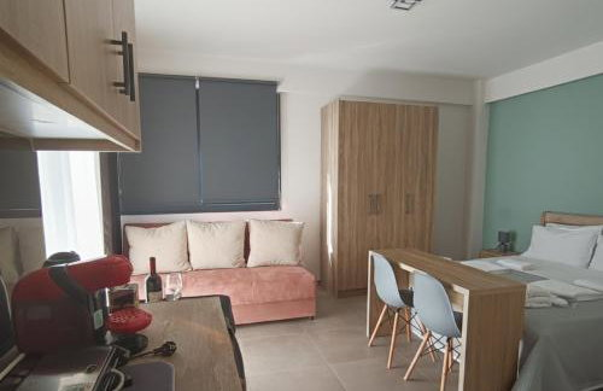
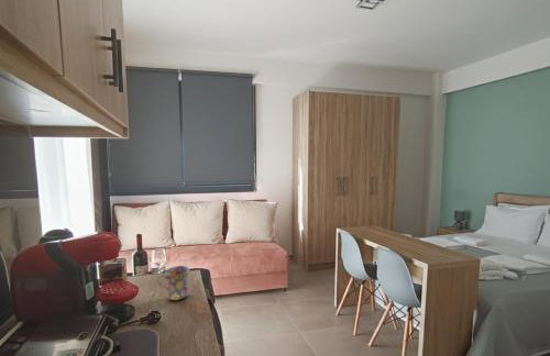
+ mug (174, 283)
